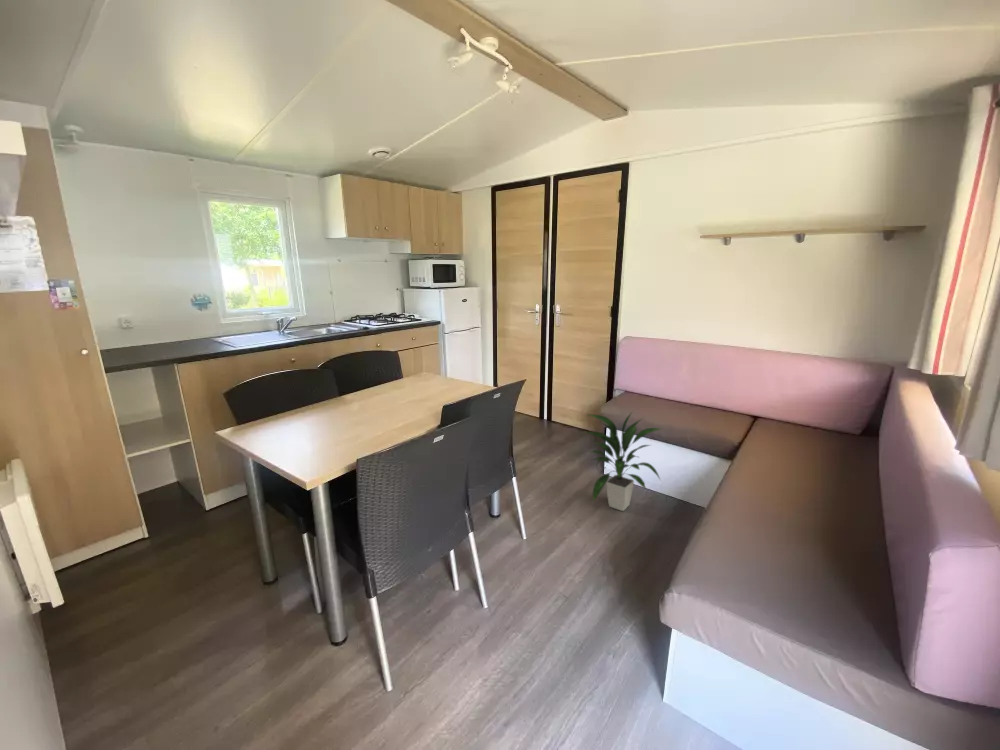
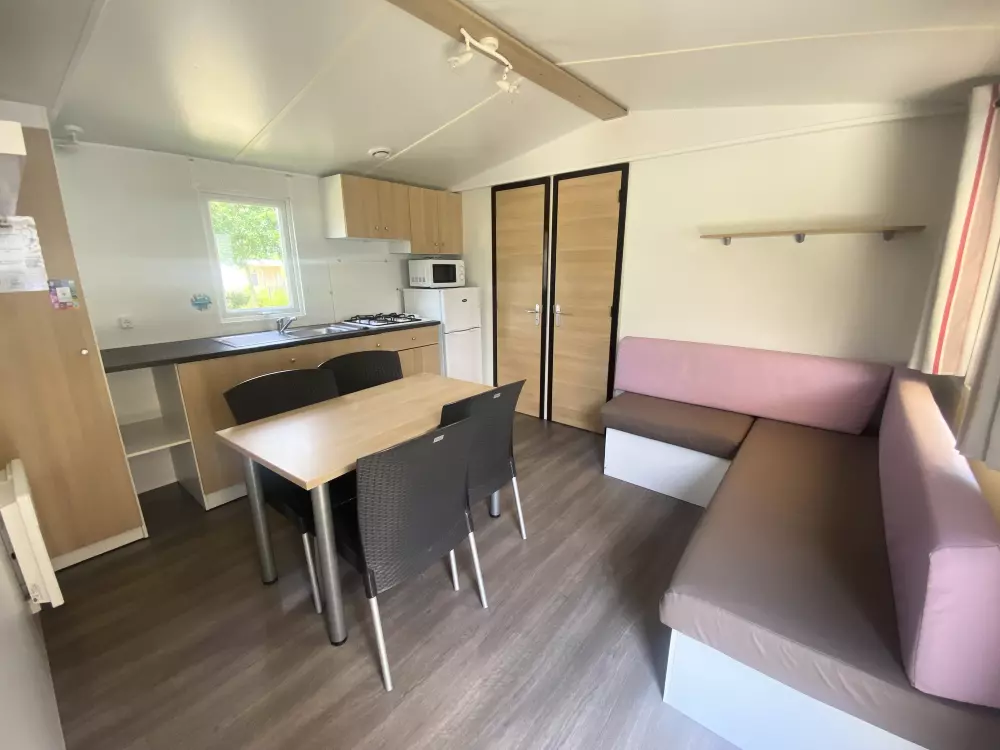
- indoor plant (617, 459)
